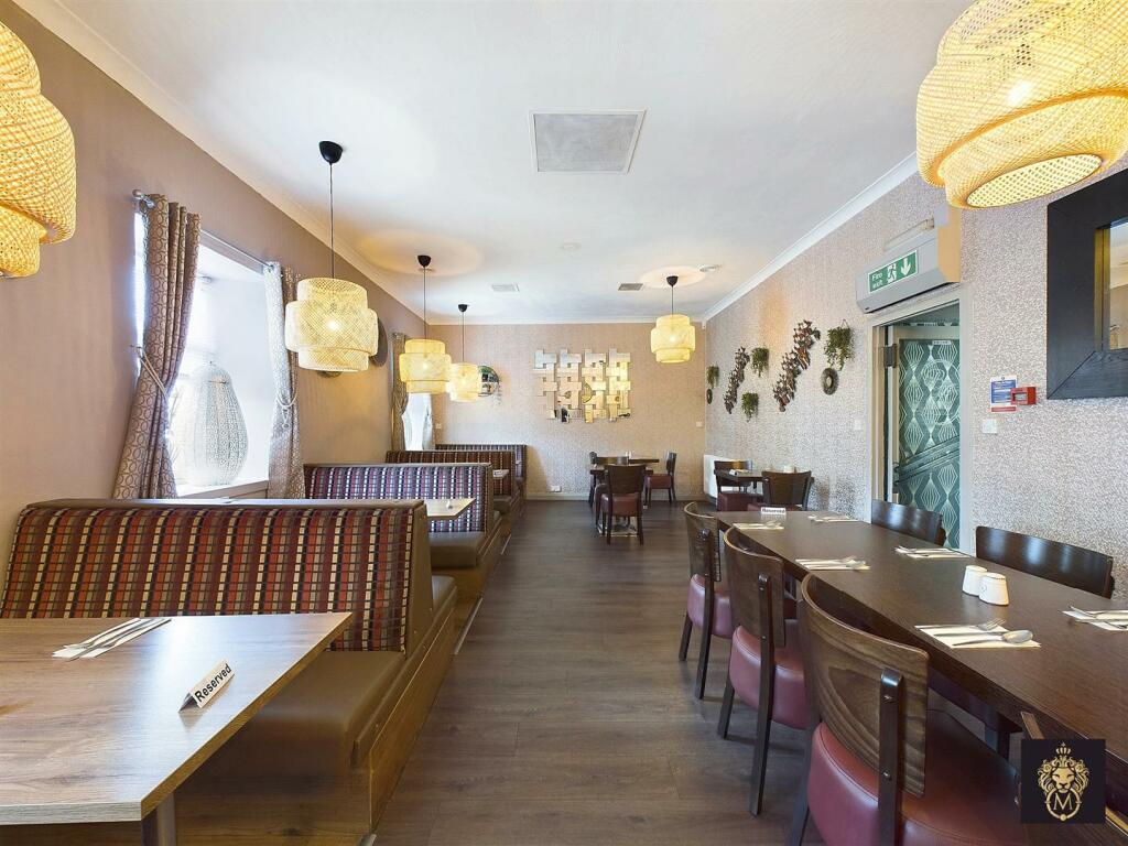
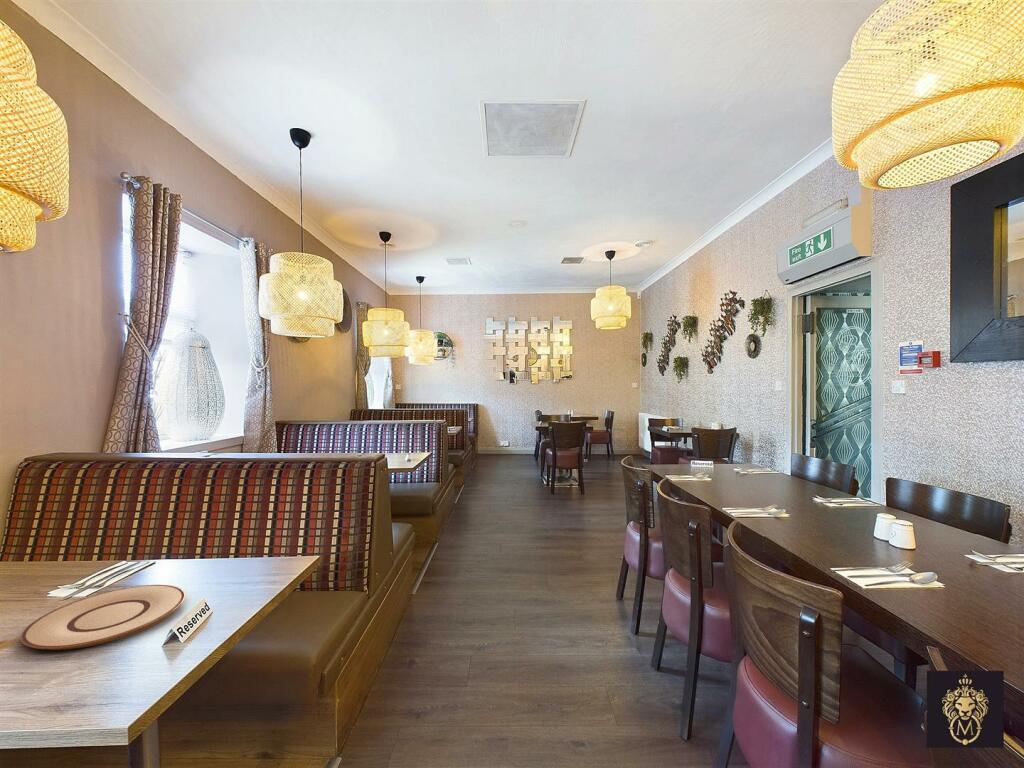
+ plate (110, 615)
